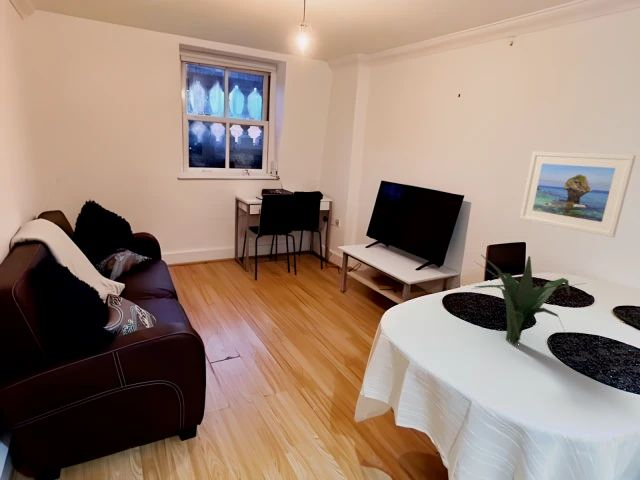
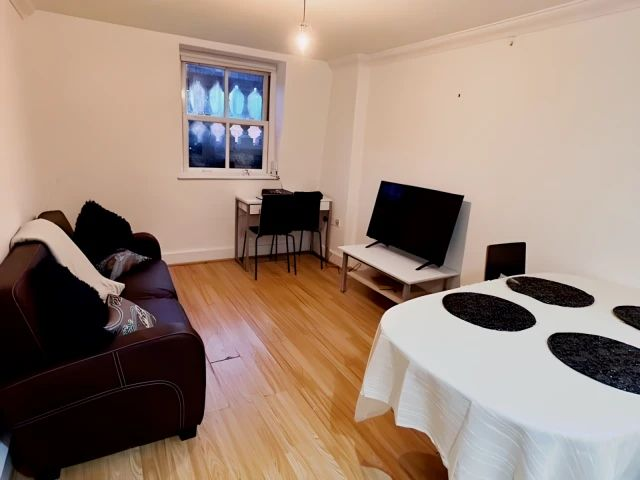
- plant (521, 304)
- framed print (570, 191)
